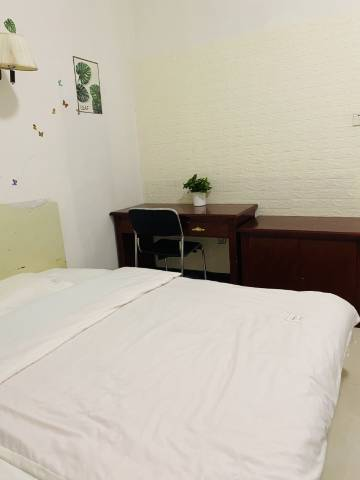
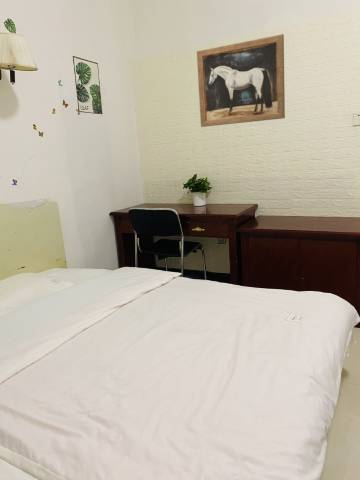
+ wall art (239, 83)
